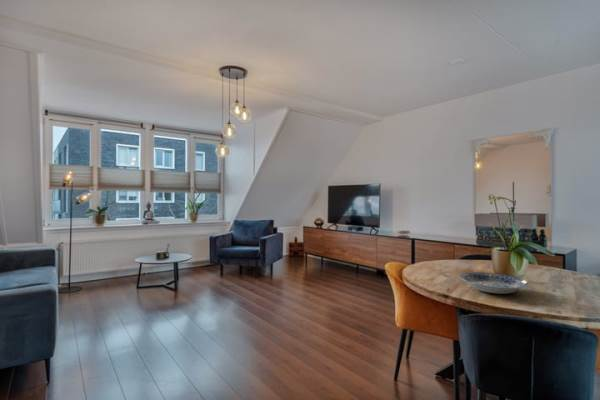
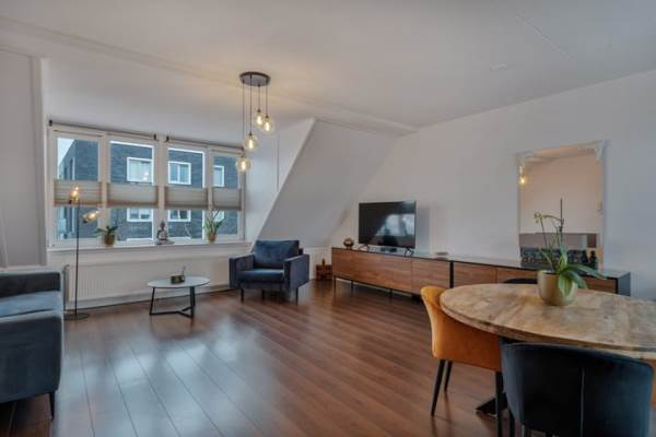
- plate (492, 284)
